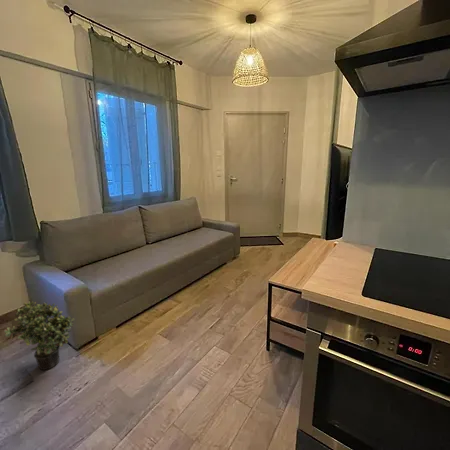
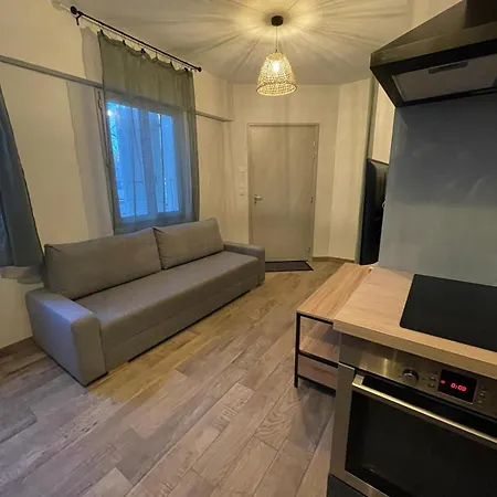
- potted plant (40, 337)
